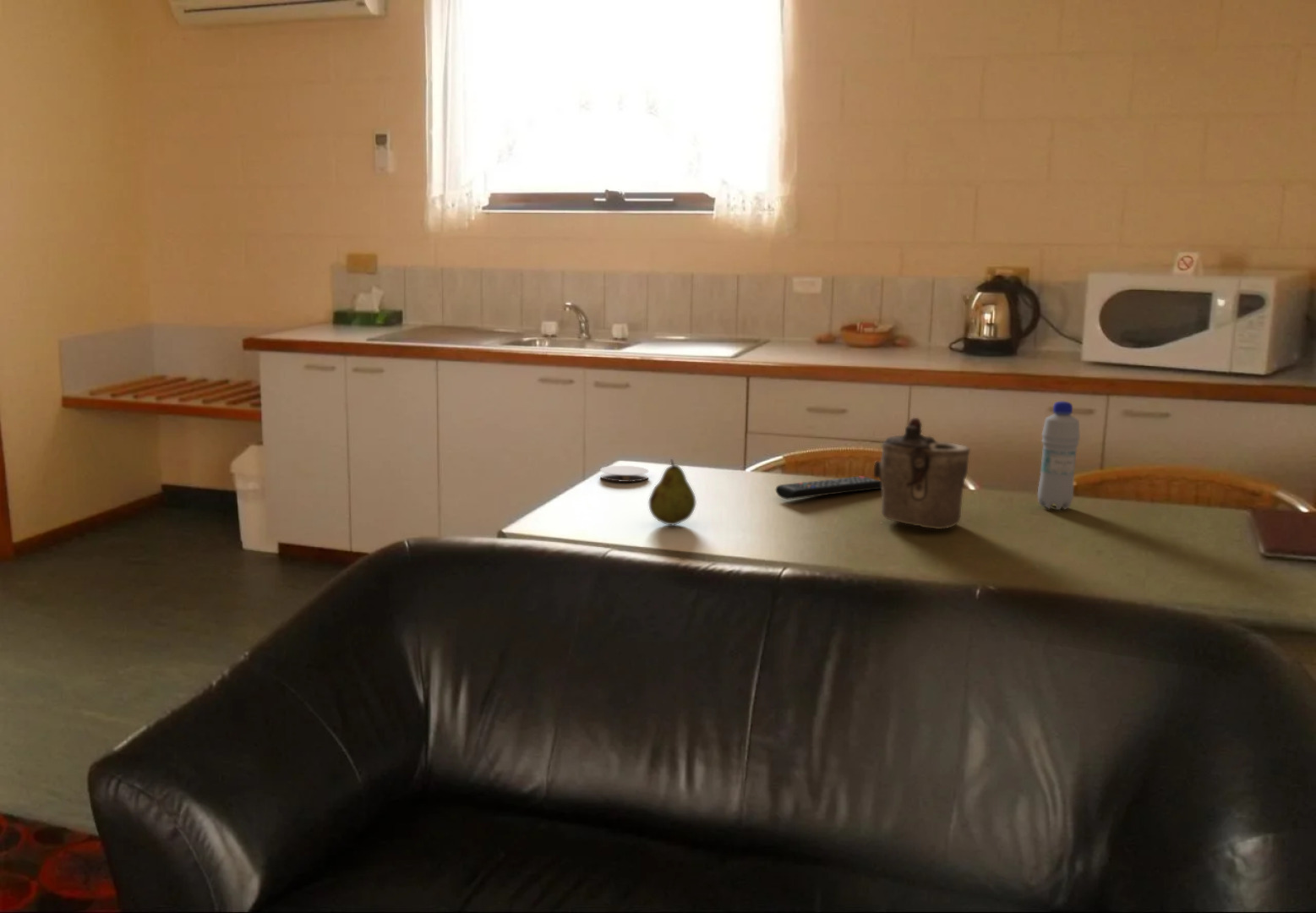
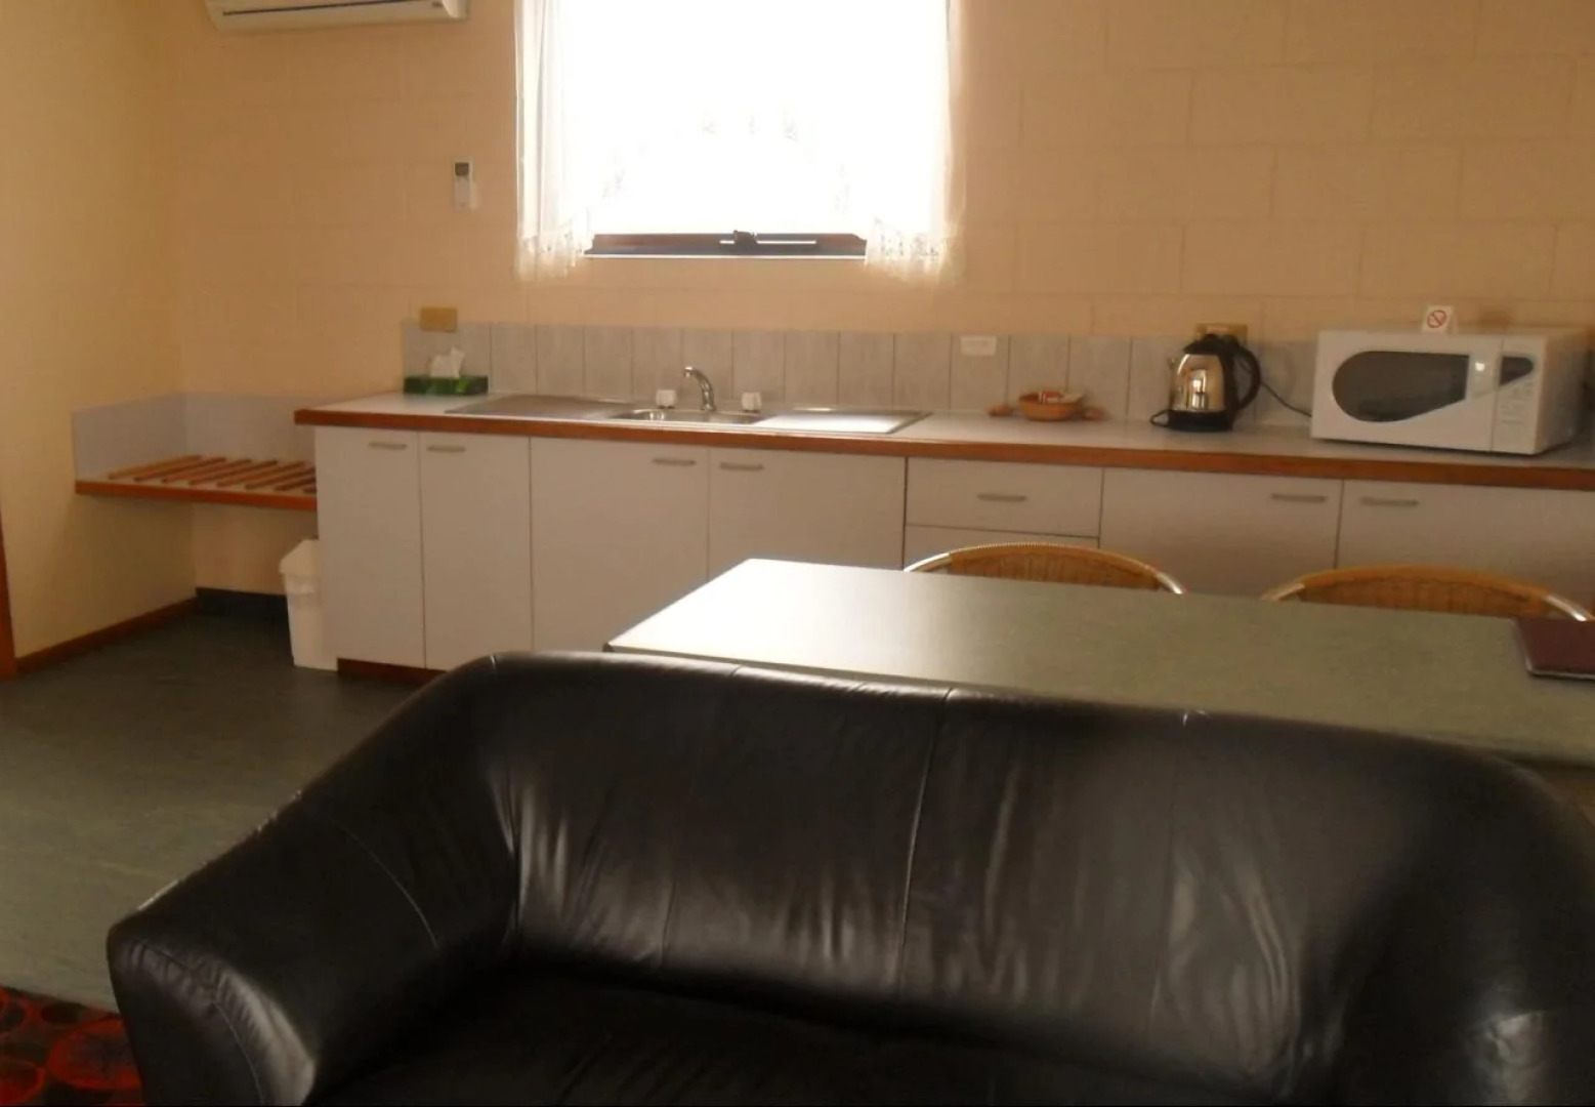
- teapot (920, 472)
- coaster (624, 473)
- remote control (830, 488)
- fruit (672, 490)
- bottle (1059, 454)
